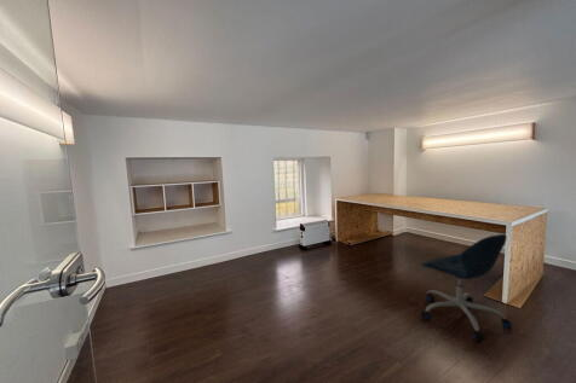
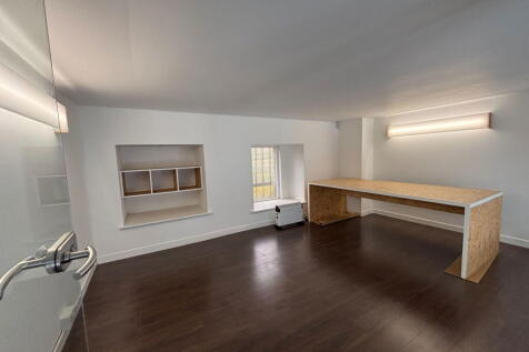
- office chair (459, 272)
